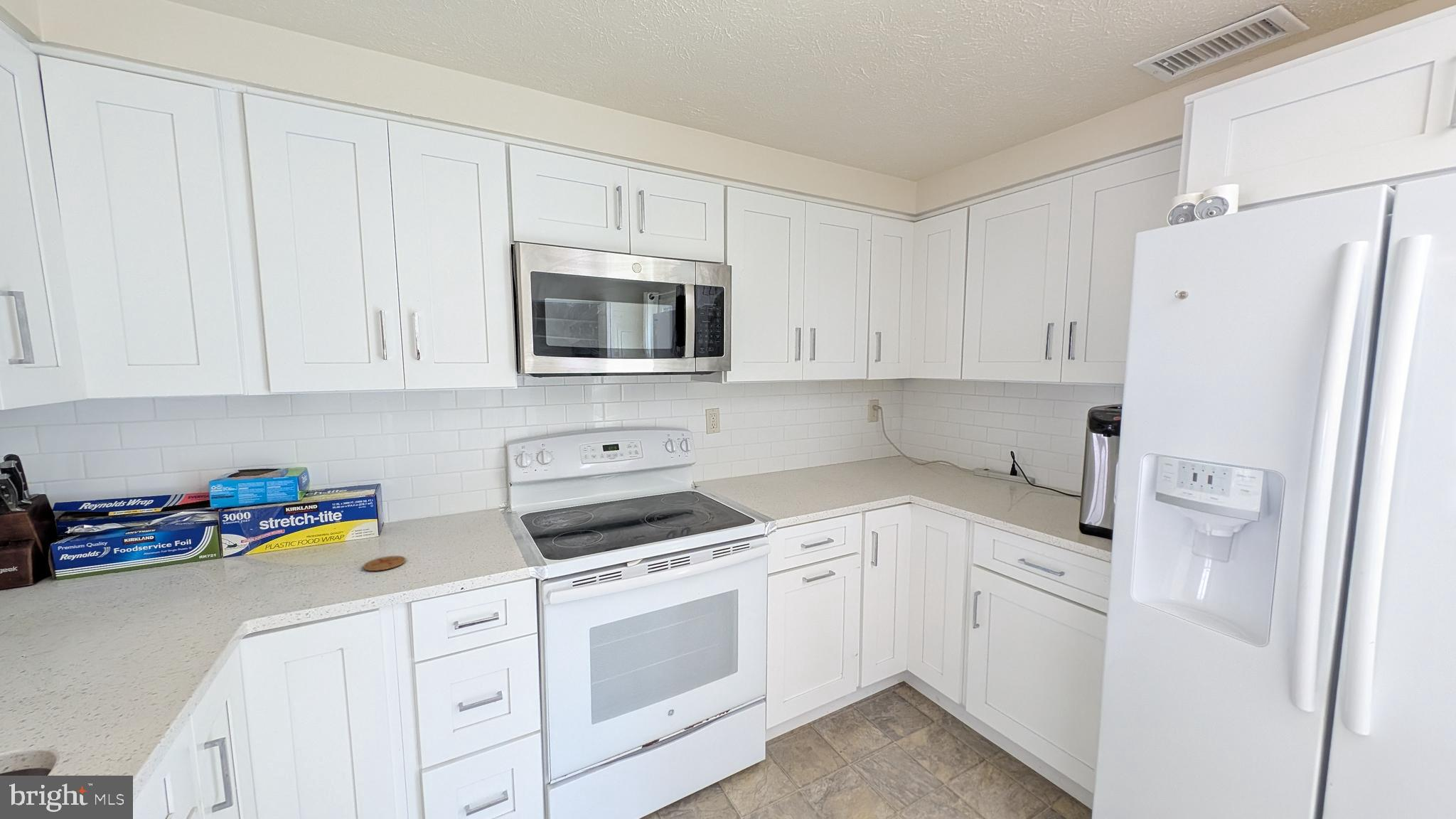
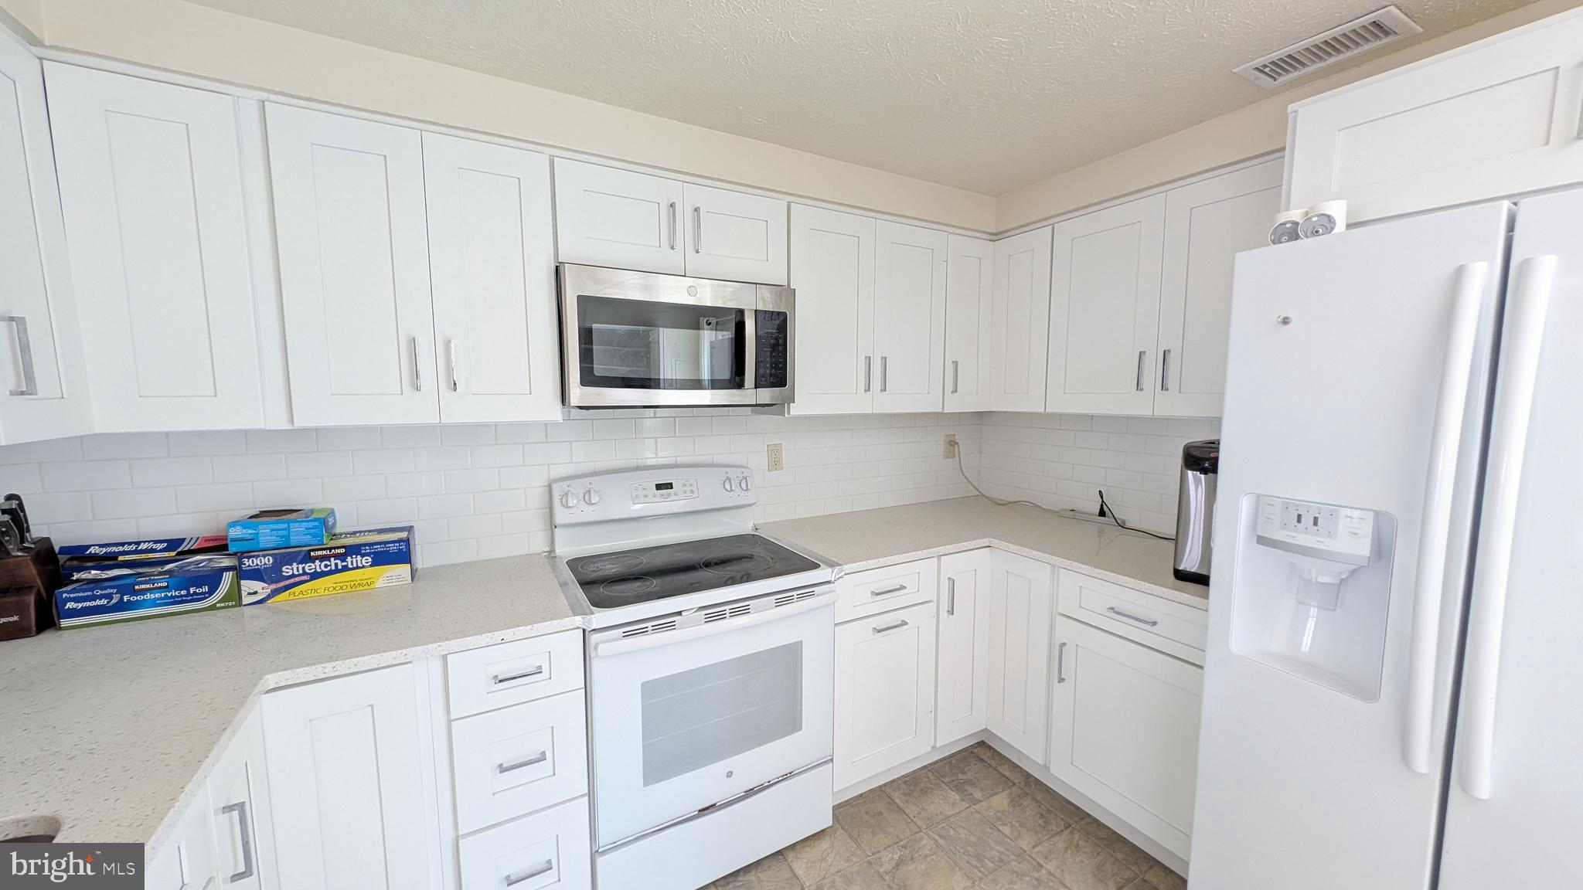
- coaster (385, 562)
